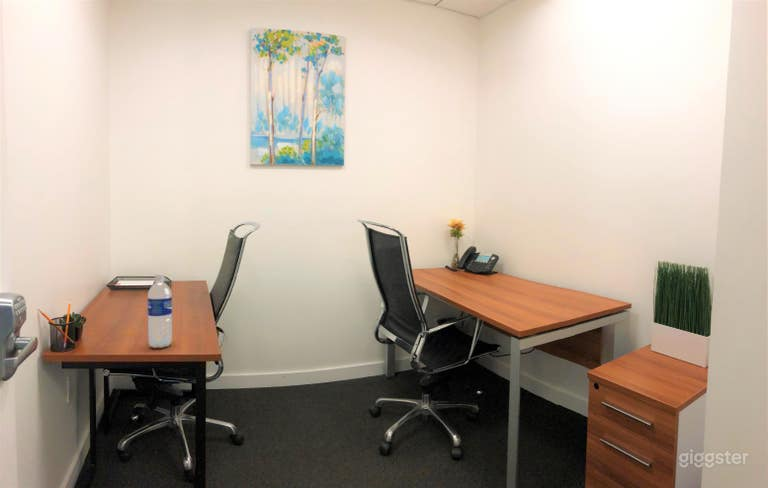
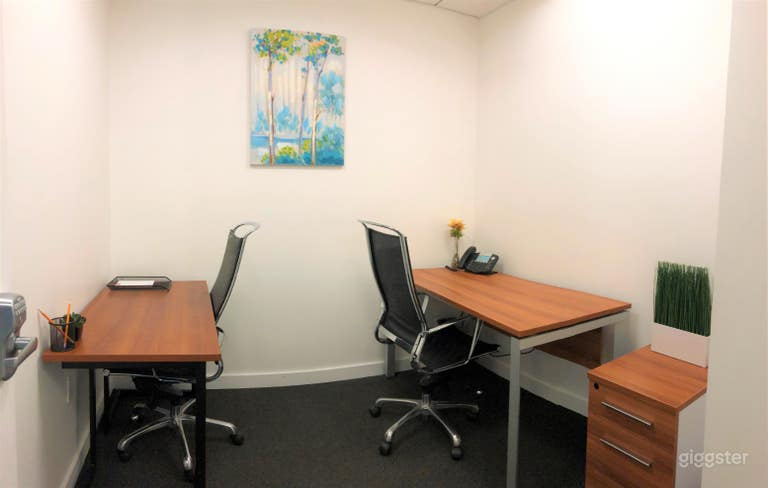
- water bottle (160, 310)
